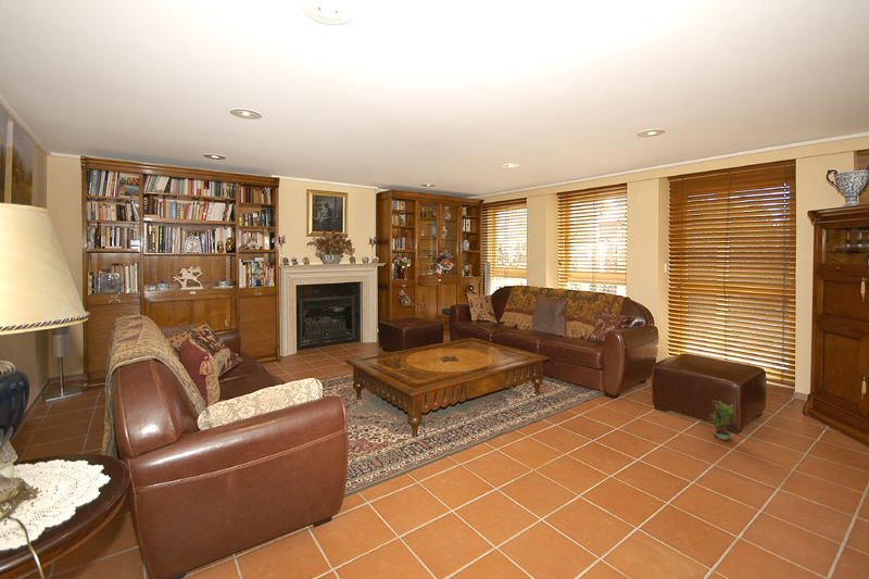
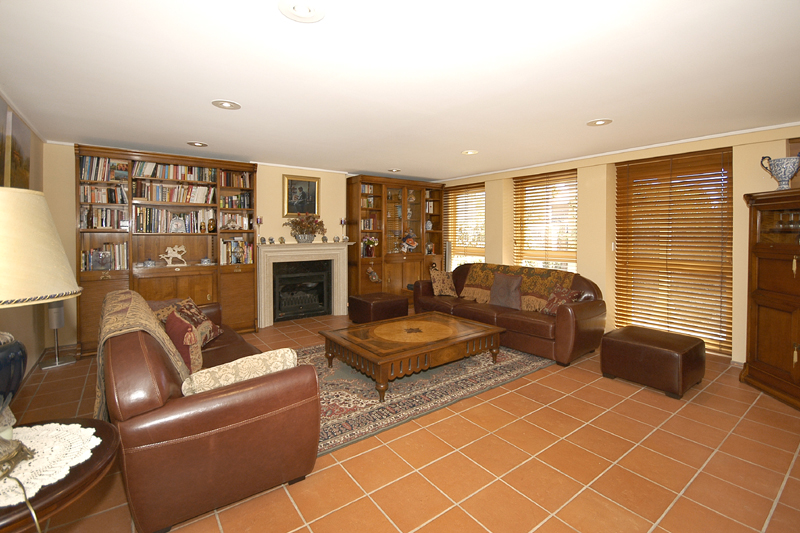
- potted plant (719, 417)
